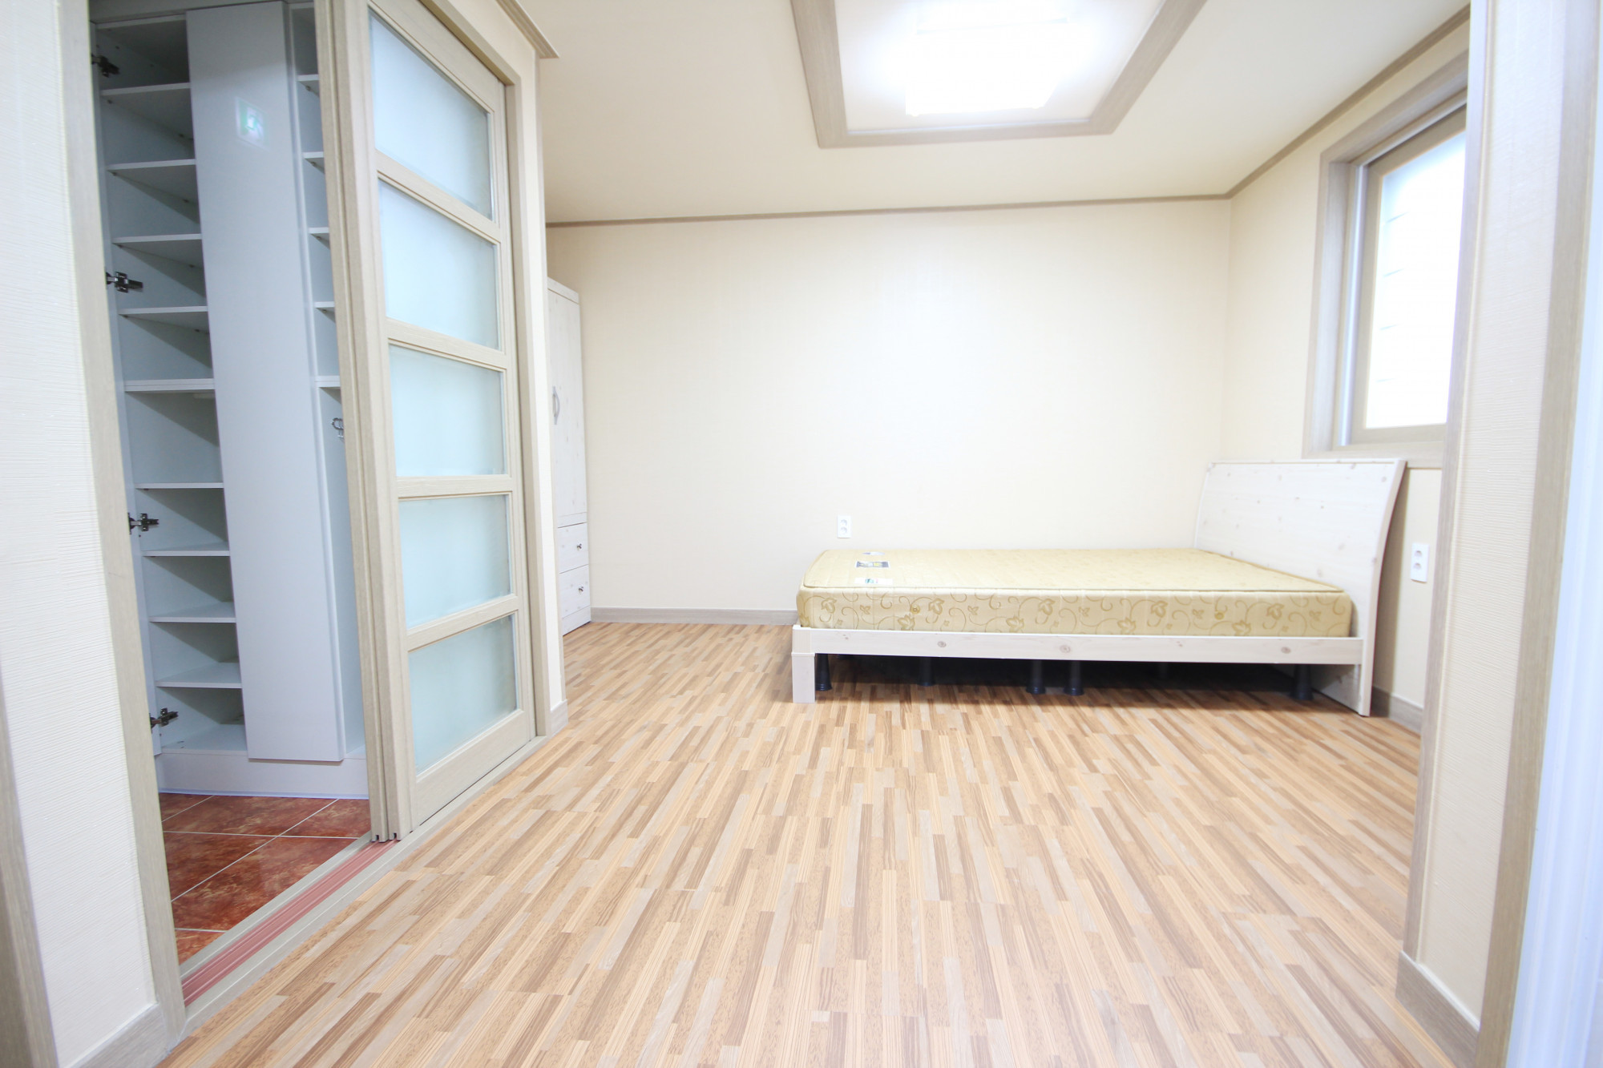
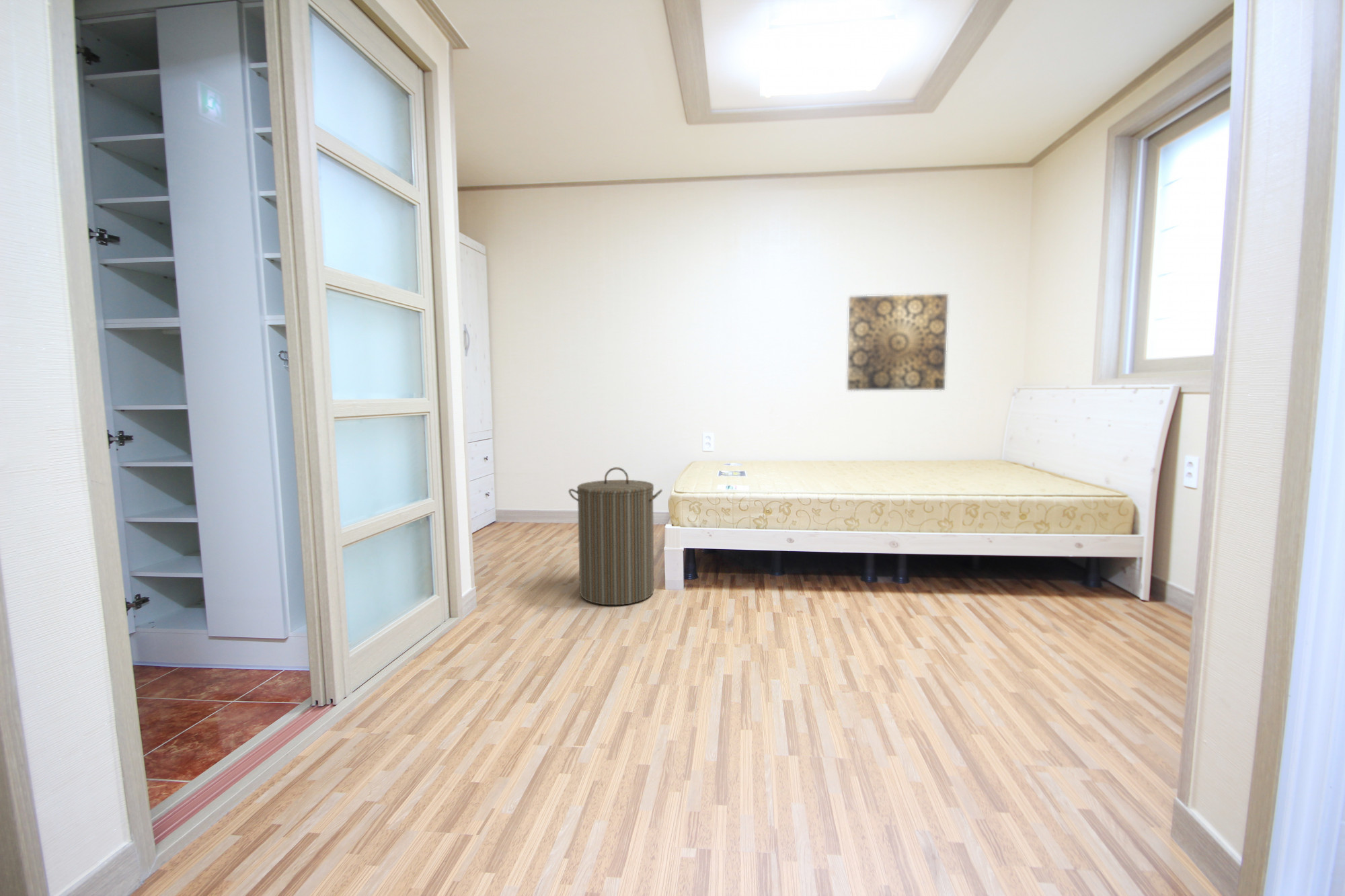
+ wall art (896, 343)
+ laundry hamper (616, 530)
